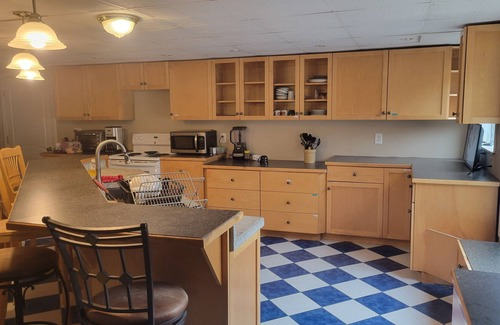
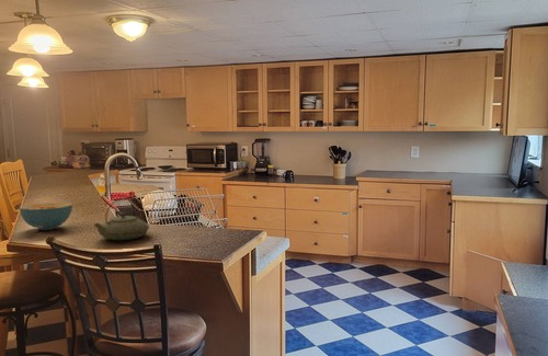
+ cereal bowl (46, 217)
+ teapot (119, 218)
